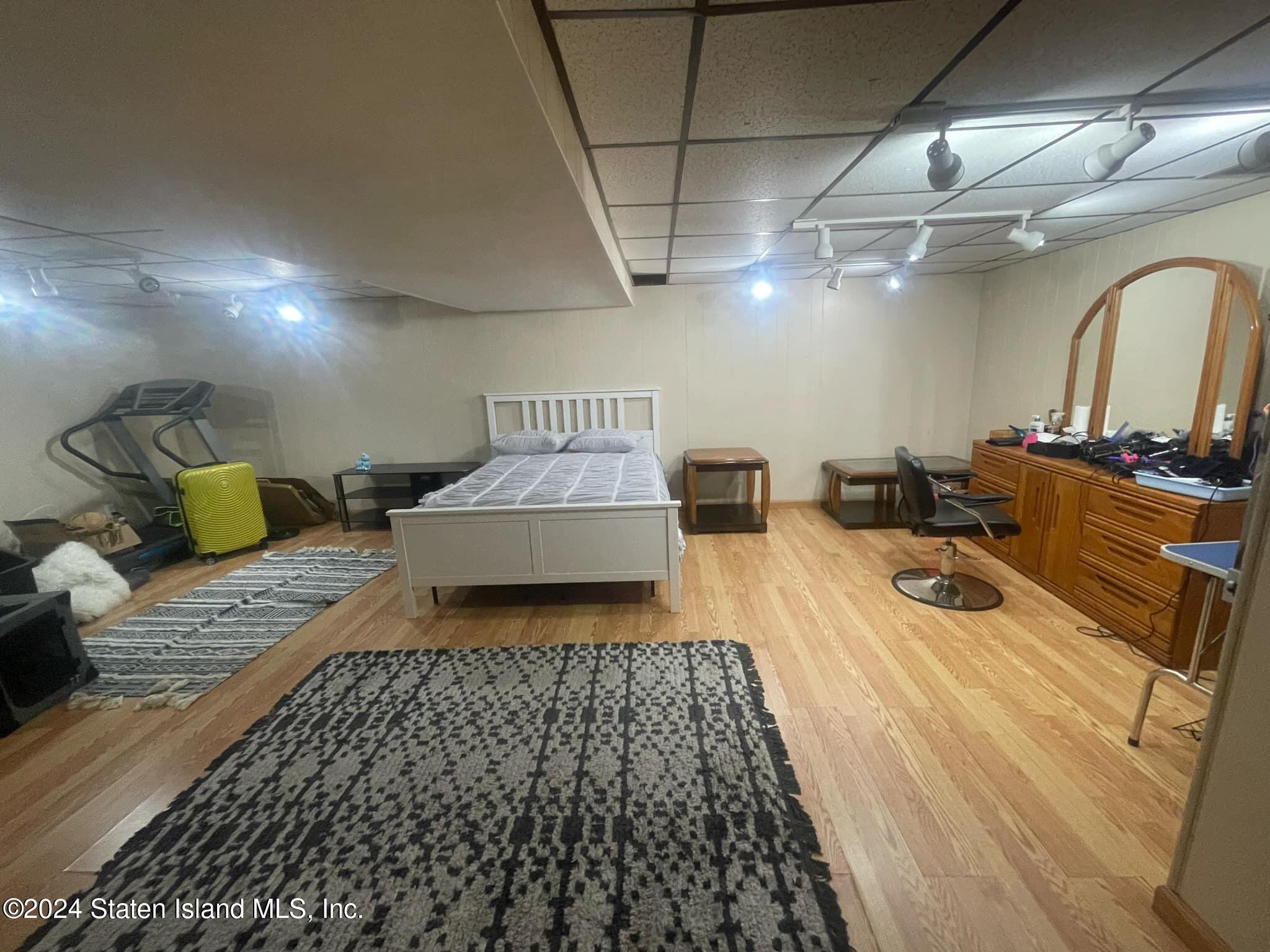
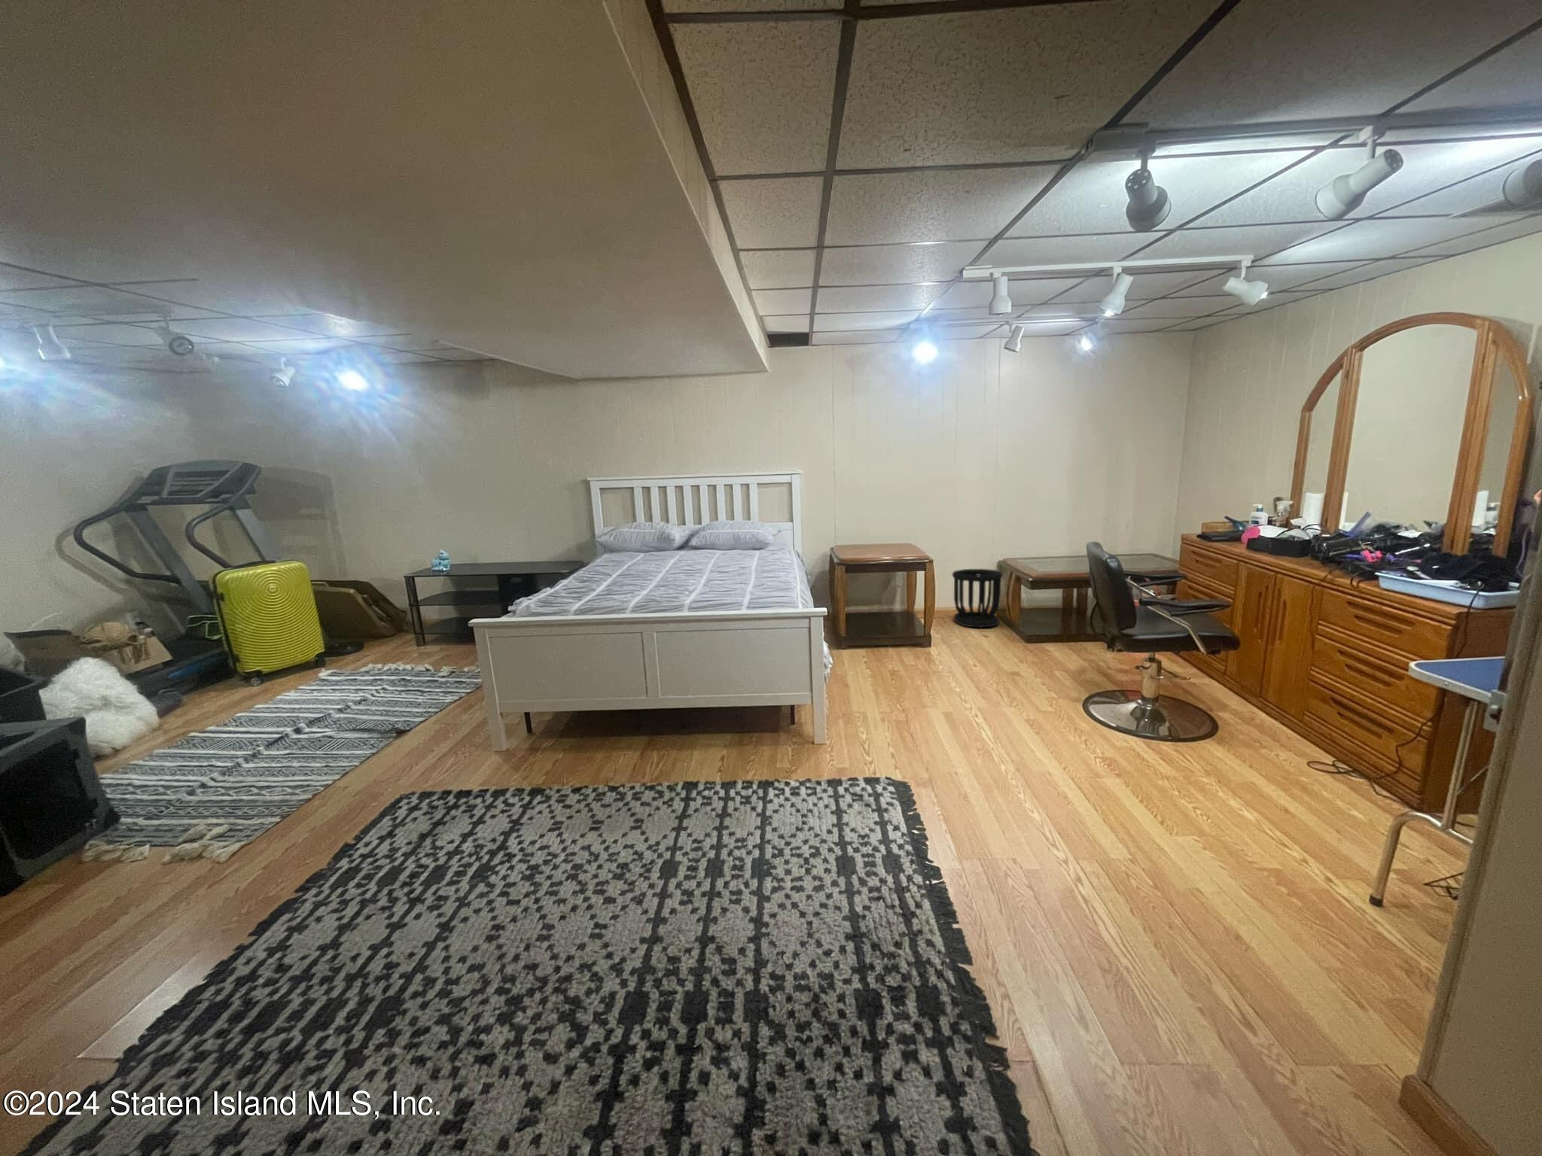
+ wastebasket (979, 596)
